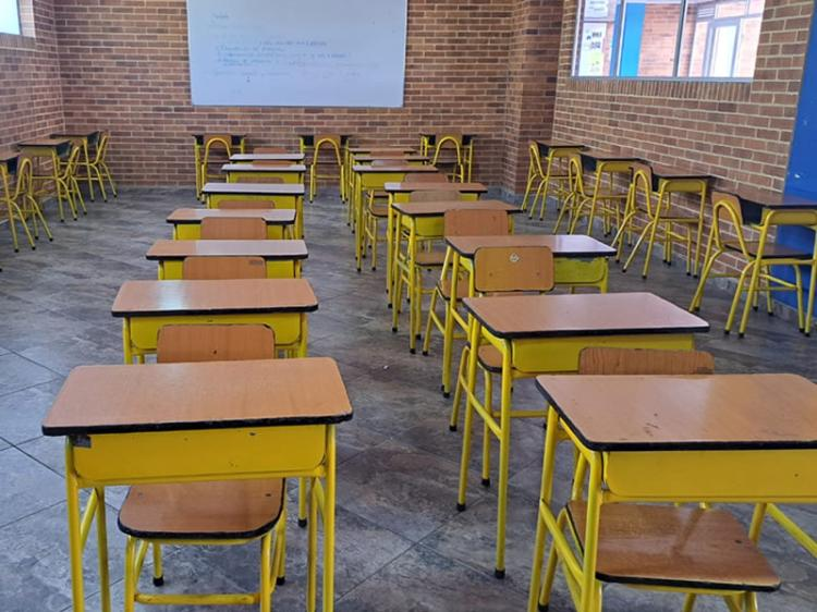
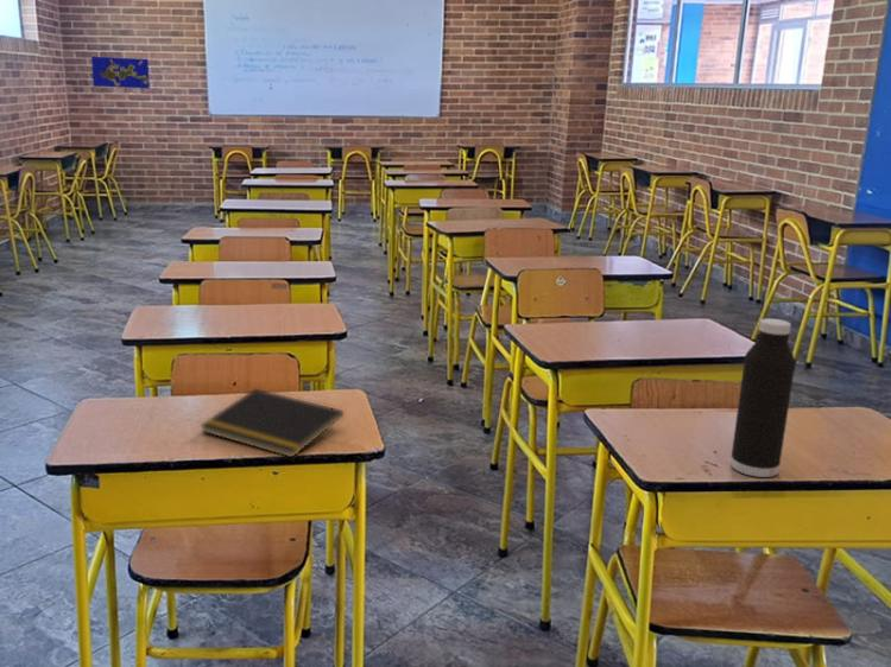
+ water bottle (764, 396)
+ world map (120, 72)
+ notepad (272, 420)
